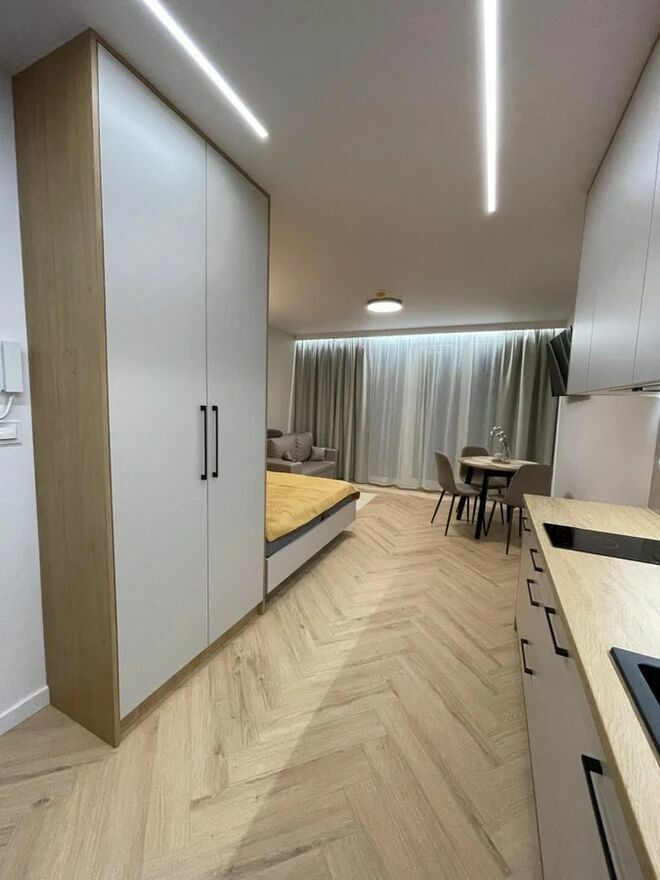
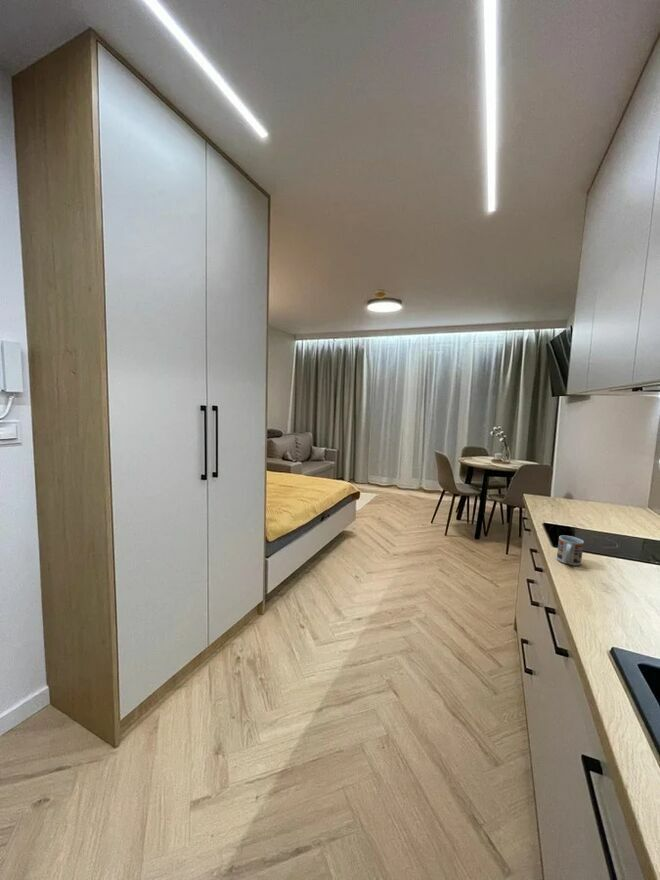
+ cup (569, 551)
